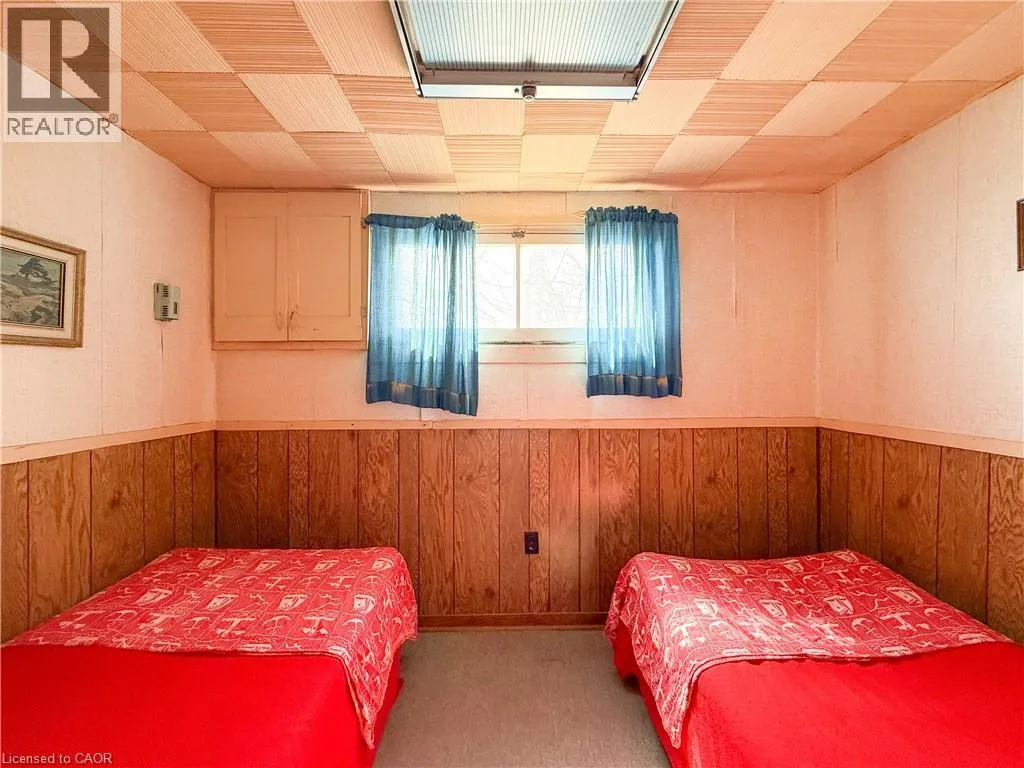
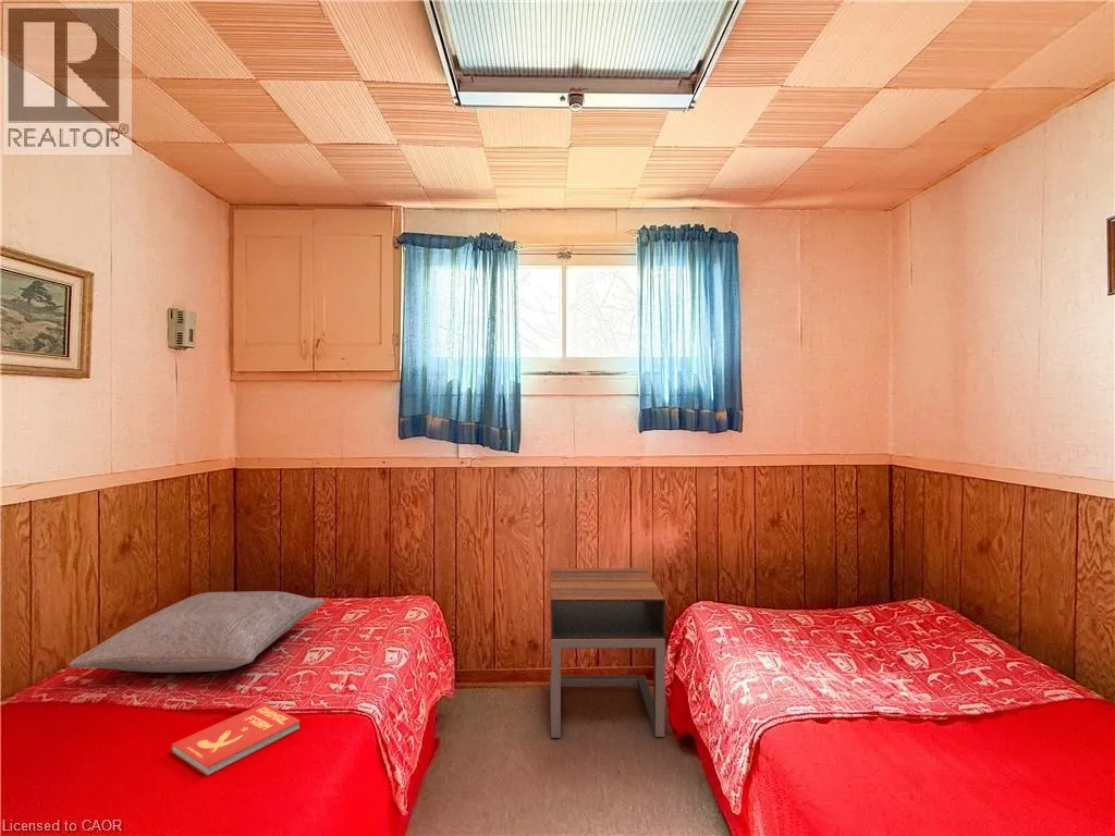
+ pillow (213, 628)
+ nightstand (602, 644)
+ book (237, 735)
